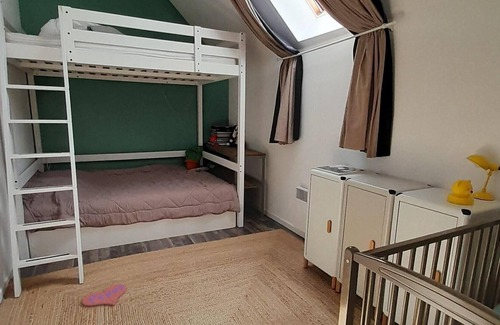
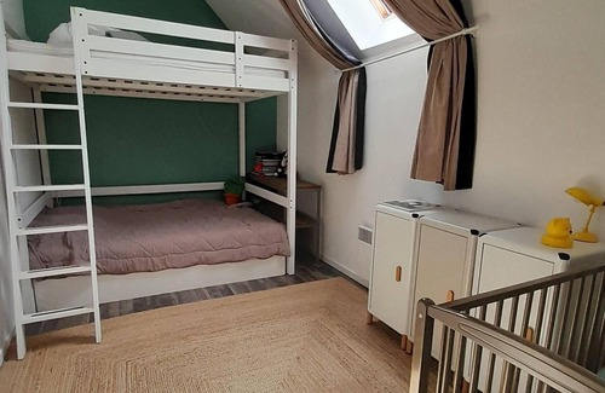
- slippers (107, 296)
